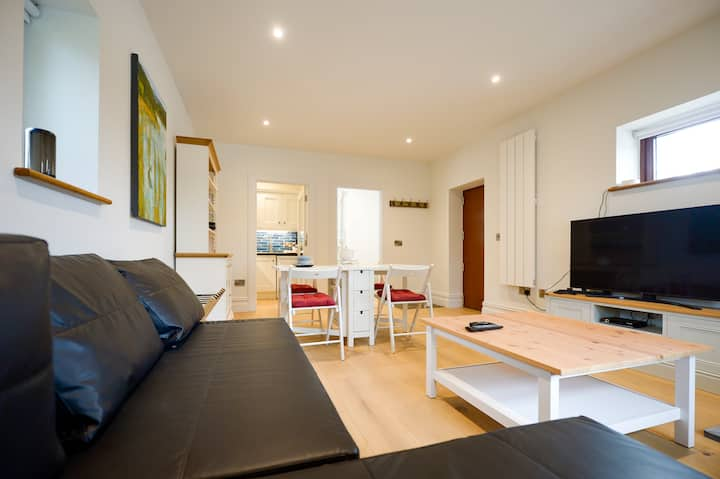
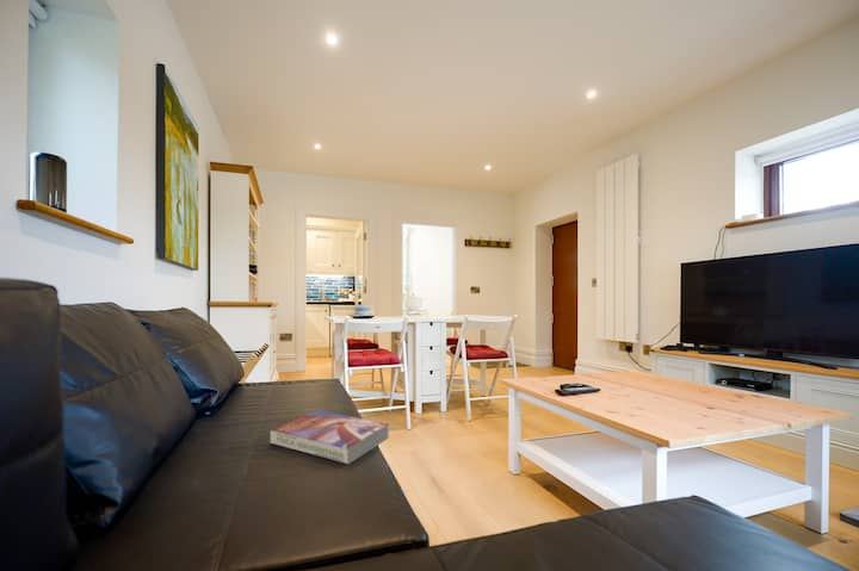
+ textbook (330, 433)
